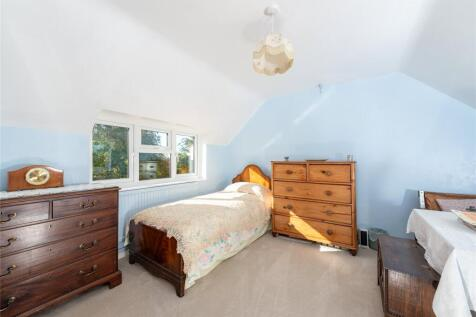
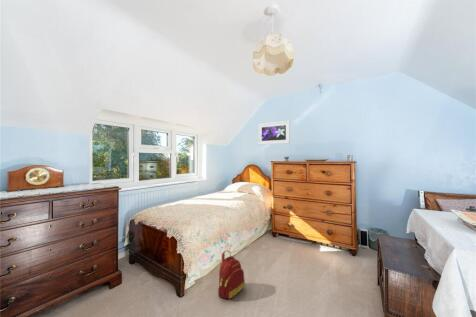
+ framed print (273, 133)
+ backpack (230, 272)
